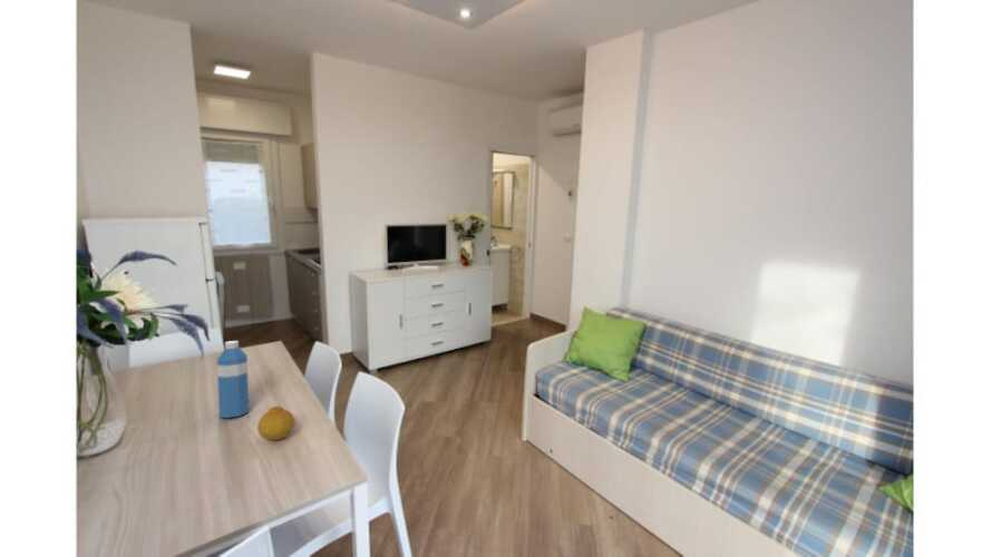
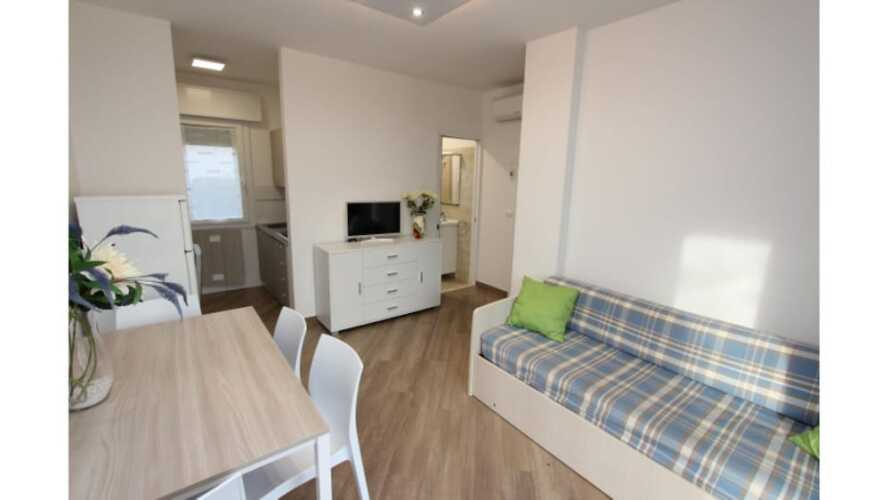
- water bottle (233, 377)
- fruit (276, 422)
